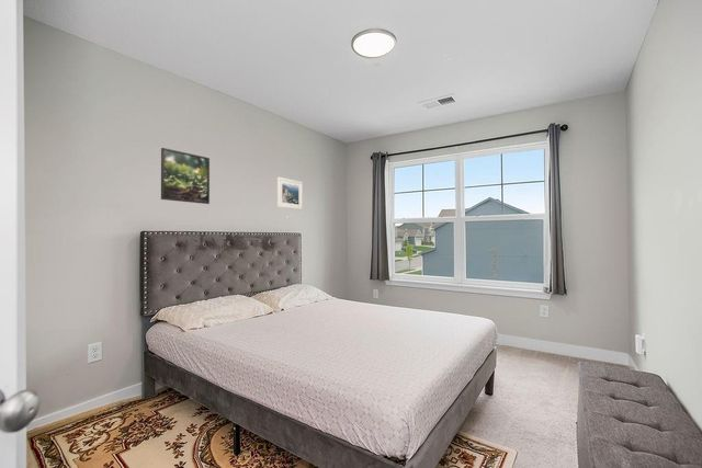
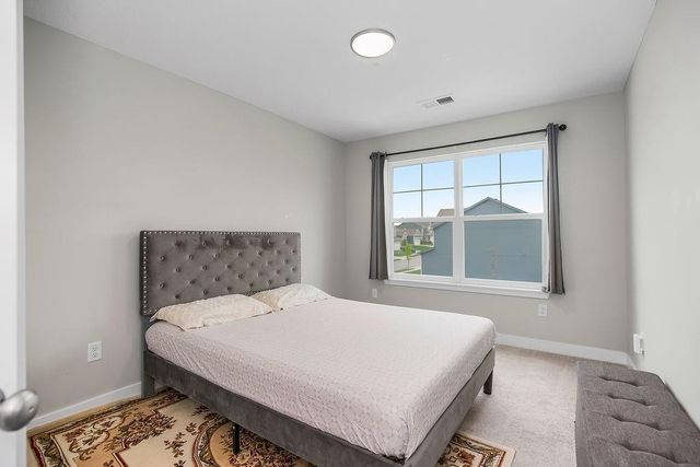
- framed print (186, 176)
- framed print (290, 194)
